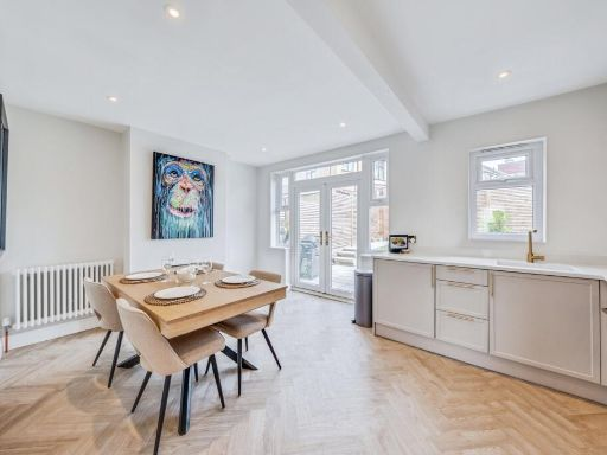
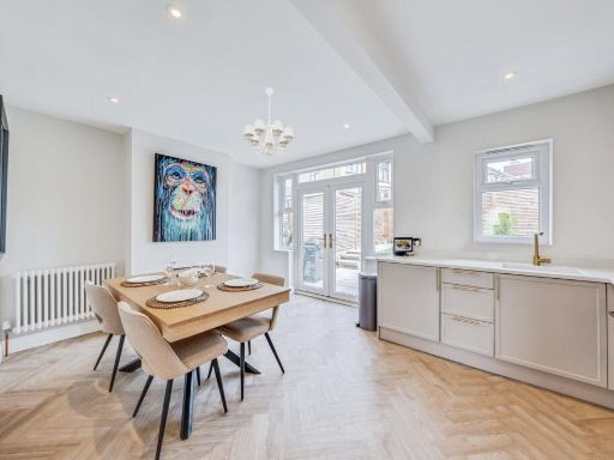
+ chandelier (269, 123)
